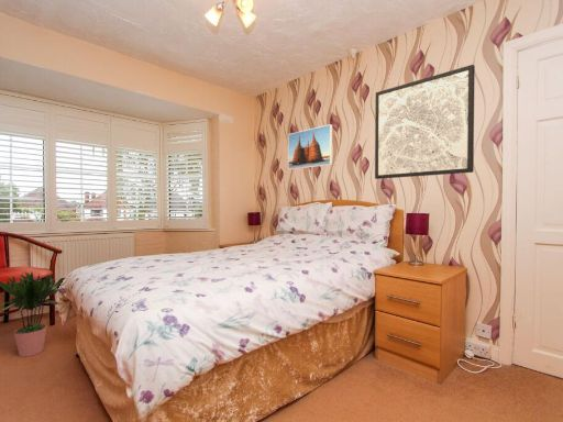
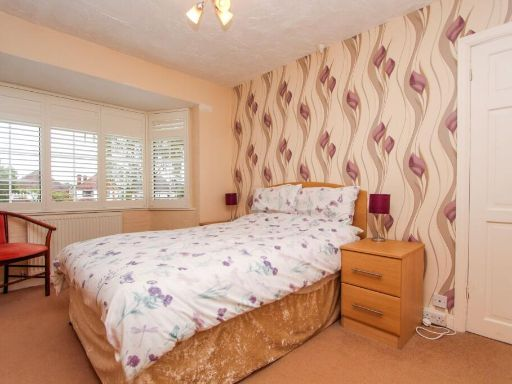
- wall art (419, 127)
- potted plant (35, 309)
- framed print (308, 148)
